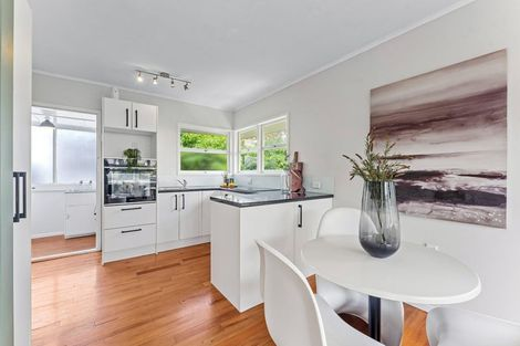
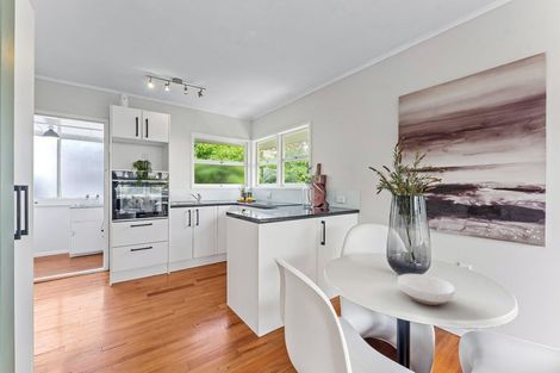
+ bowl (424, 290)
